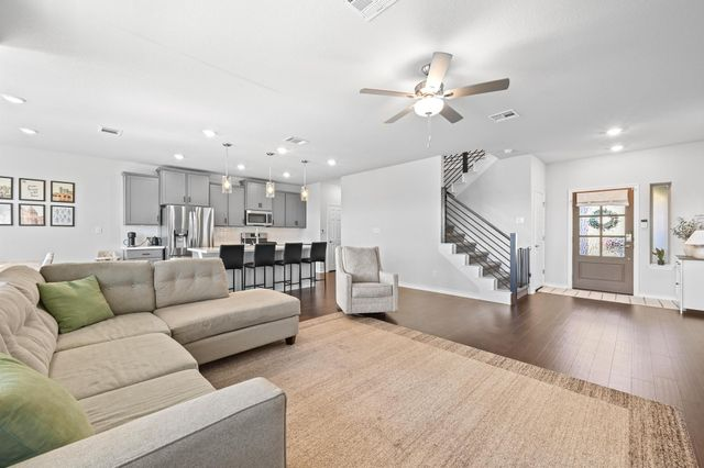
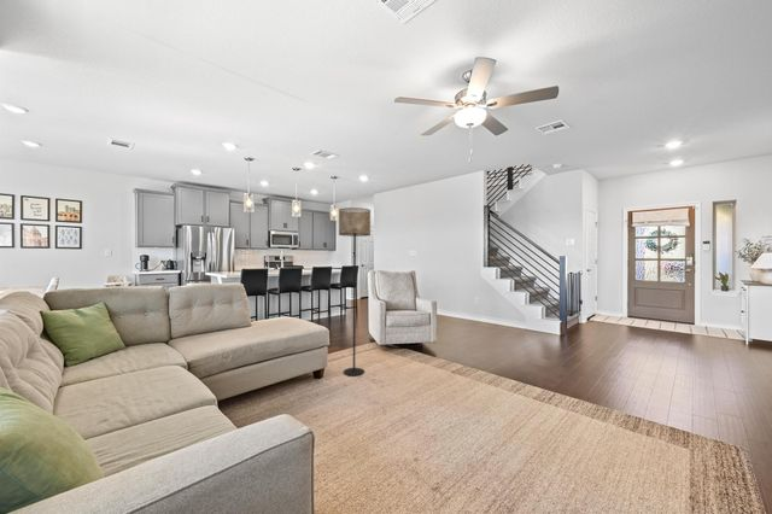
+ floor lamp (353, 291)
